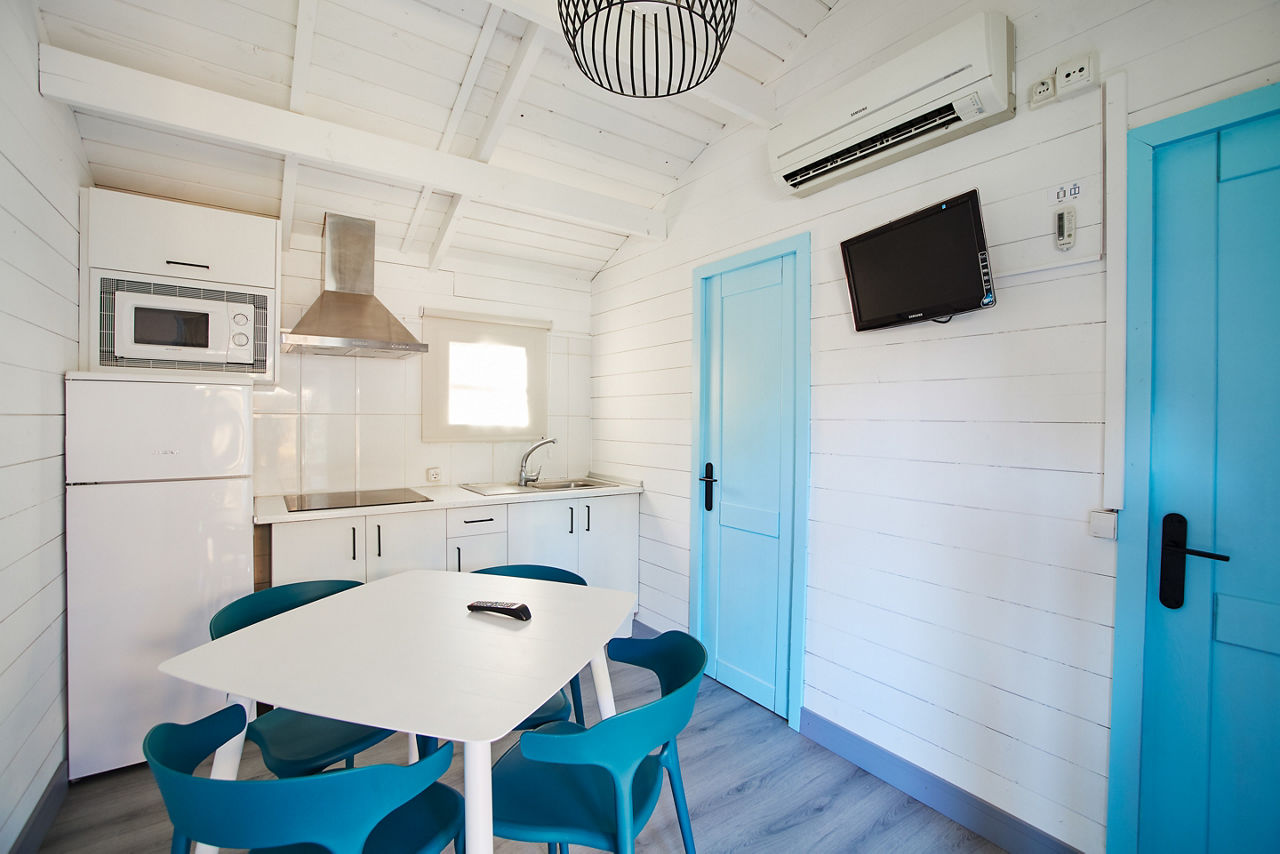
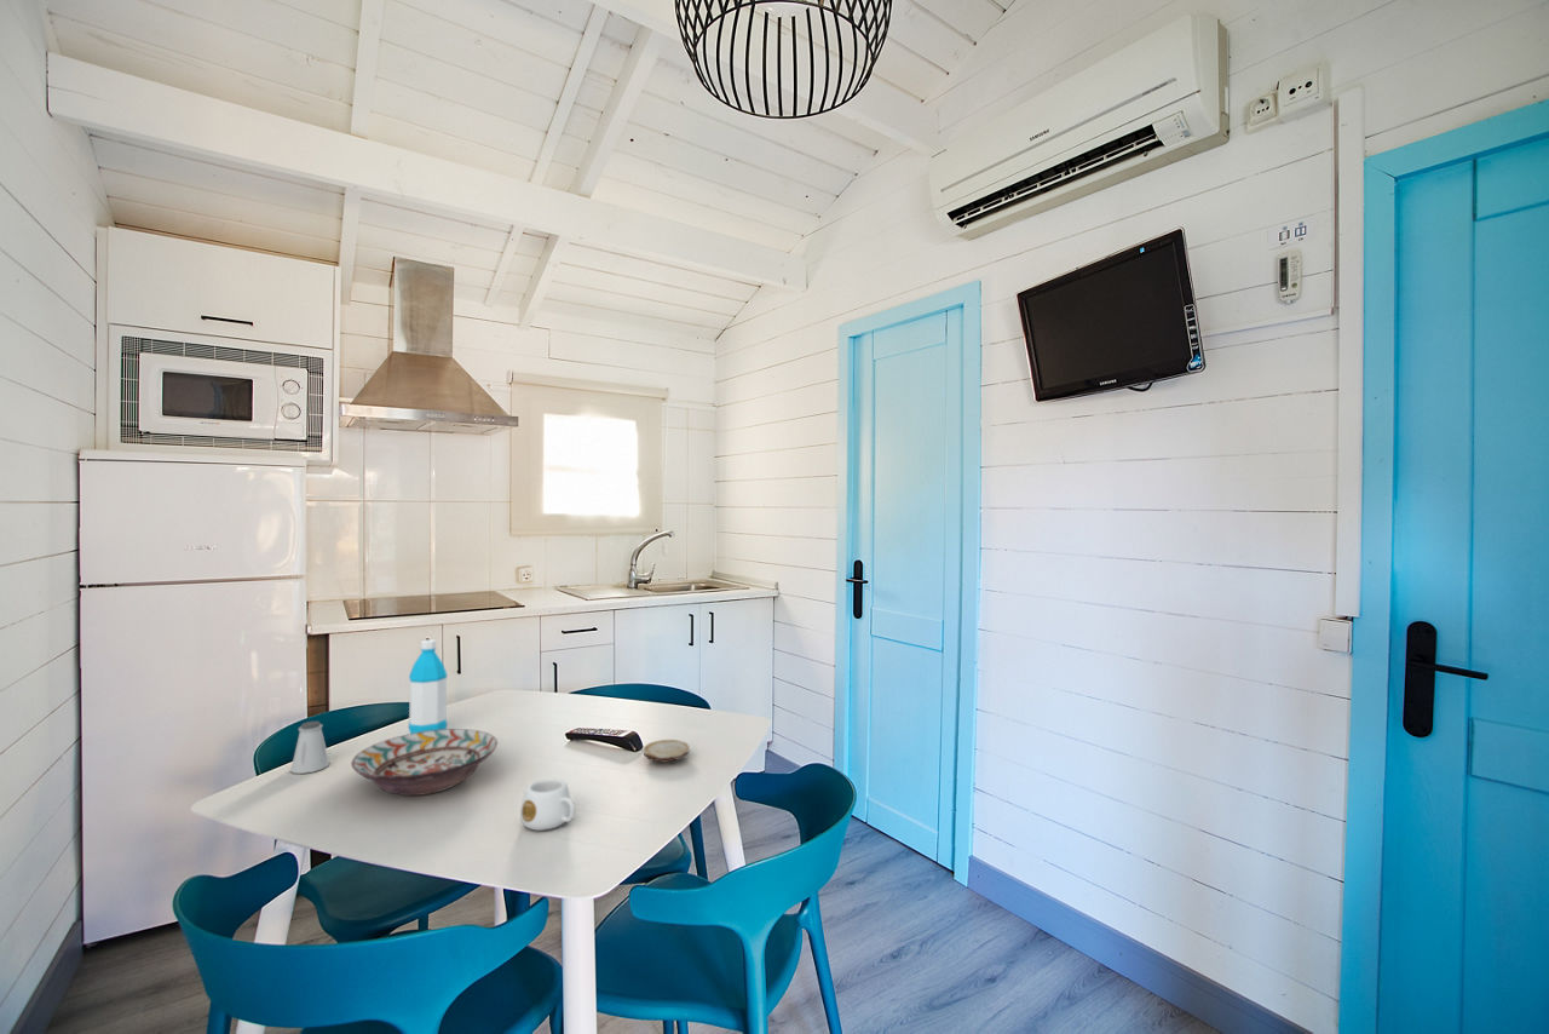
+ saltshaker (310, 745)
+ decorative bowl (427, 765)
+ mug (551, 804)
+ water bottle (427, 688)
+ wood slice (666, 752)
